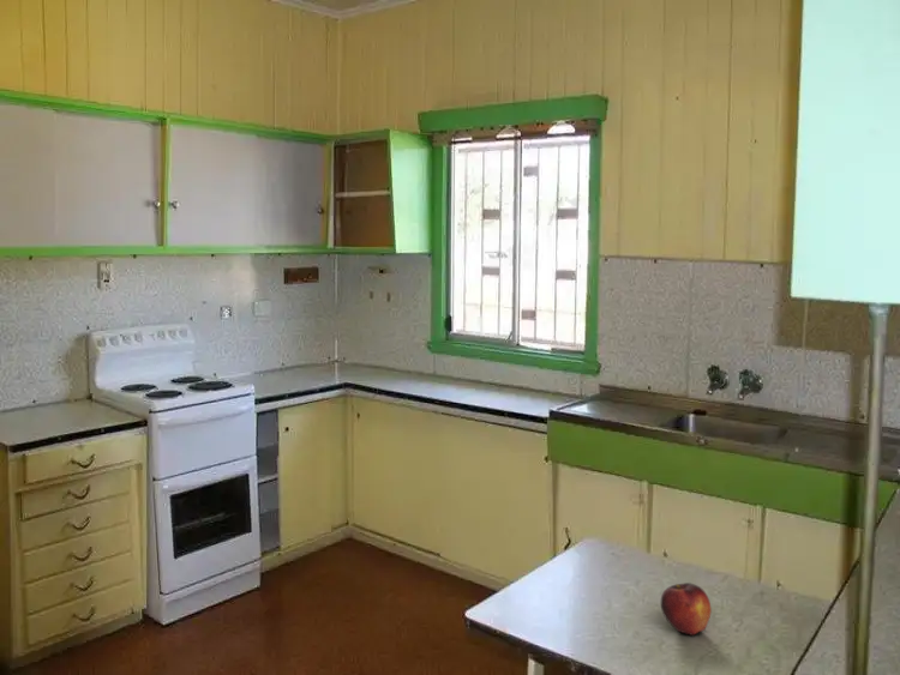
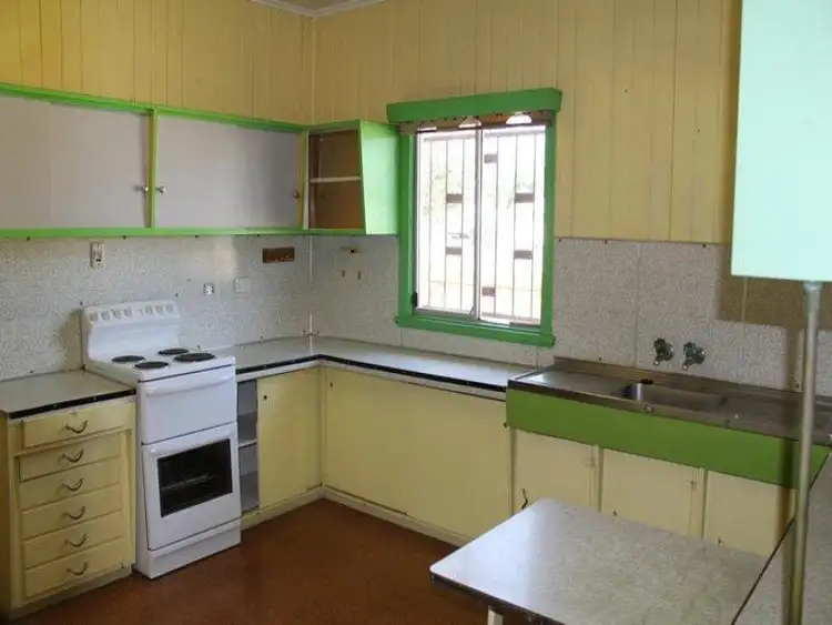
- fruit (685, 605)
